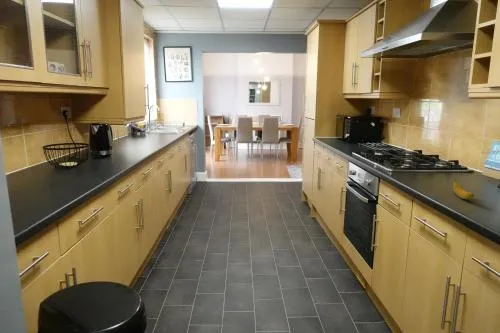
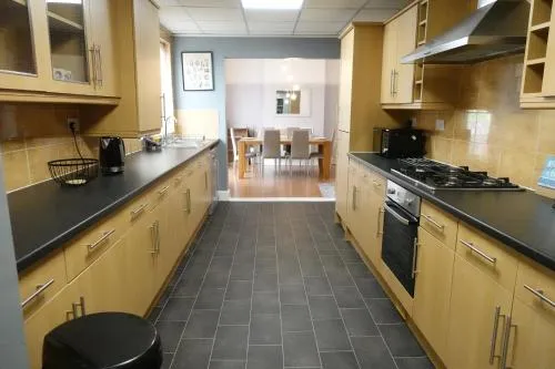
- banana (462, 189)
